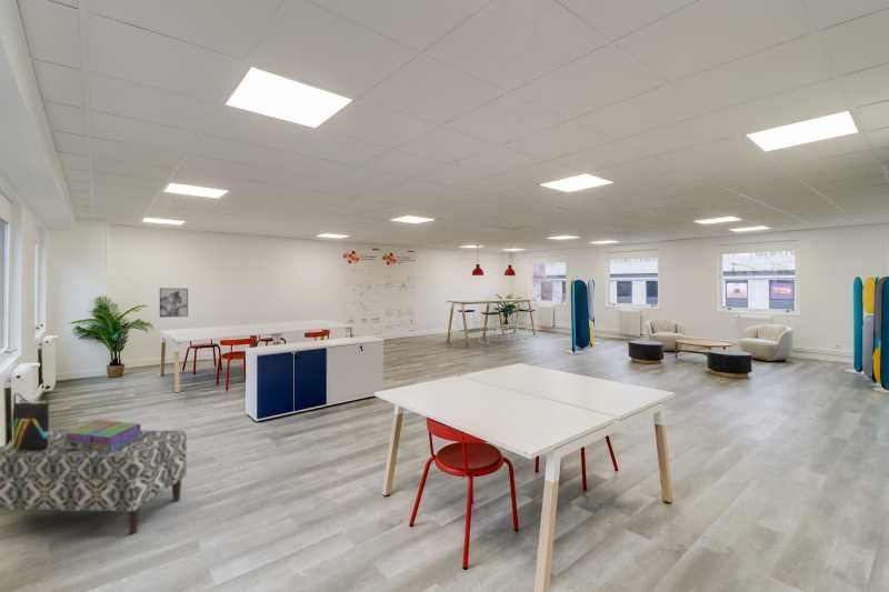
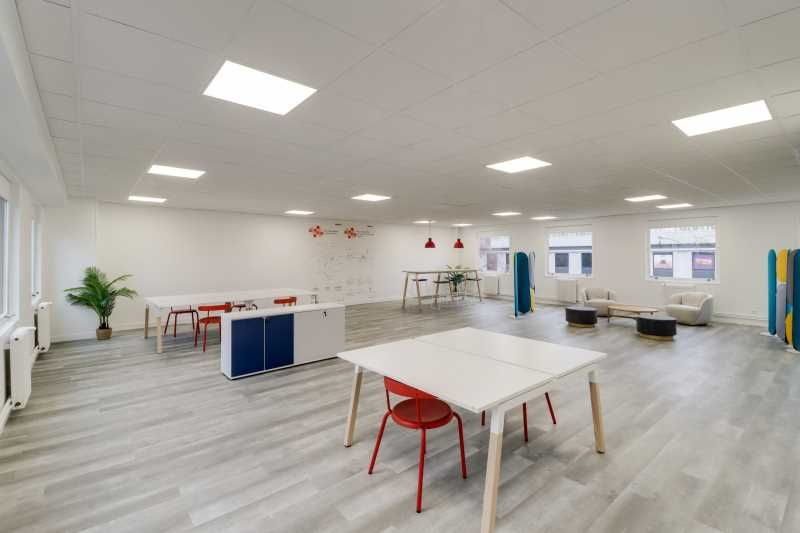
- bench (89, 478)
- stack of books (103, 435)
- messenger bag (30, 422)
- wall art (173, 302)
